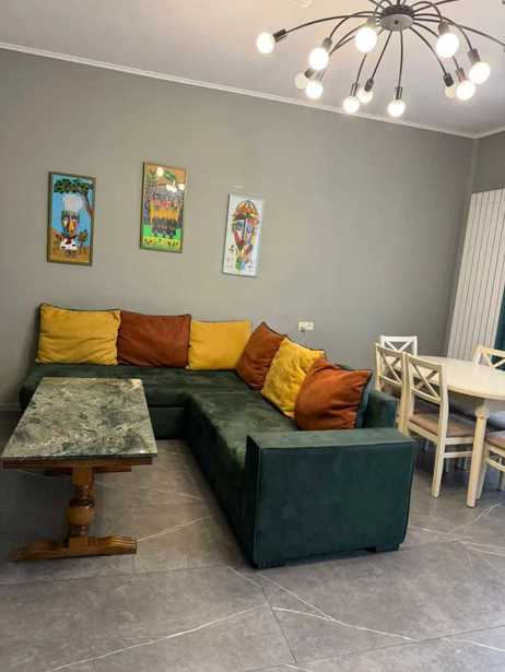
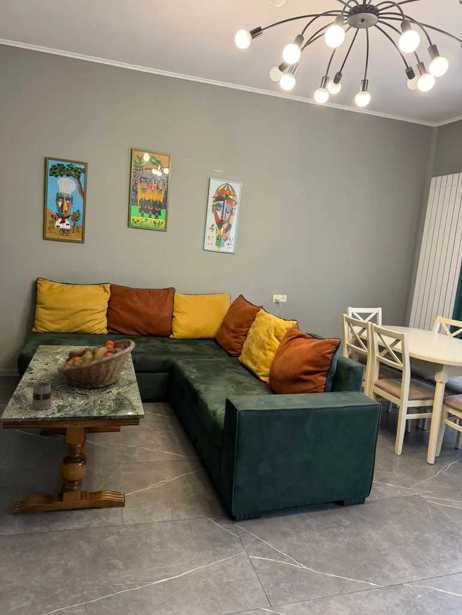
+ mug (41, 396)
+ fruit basket (97, 361)
